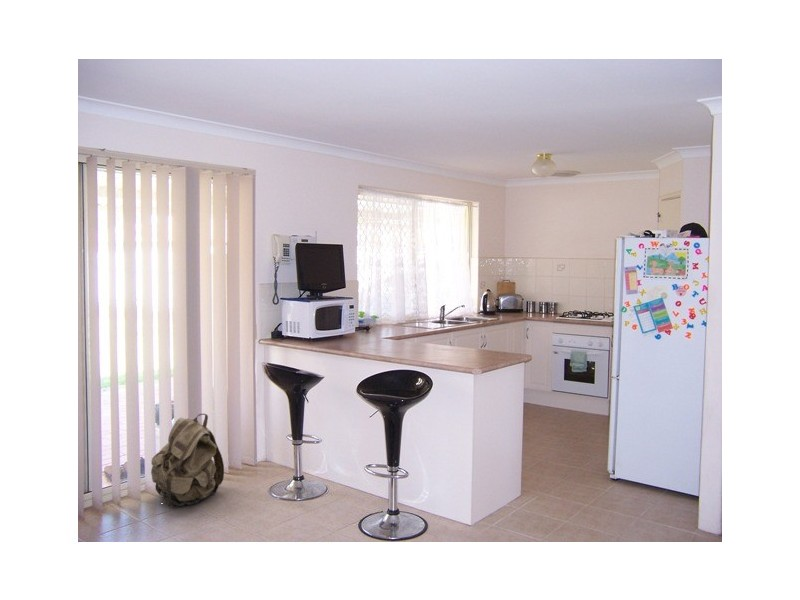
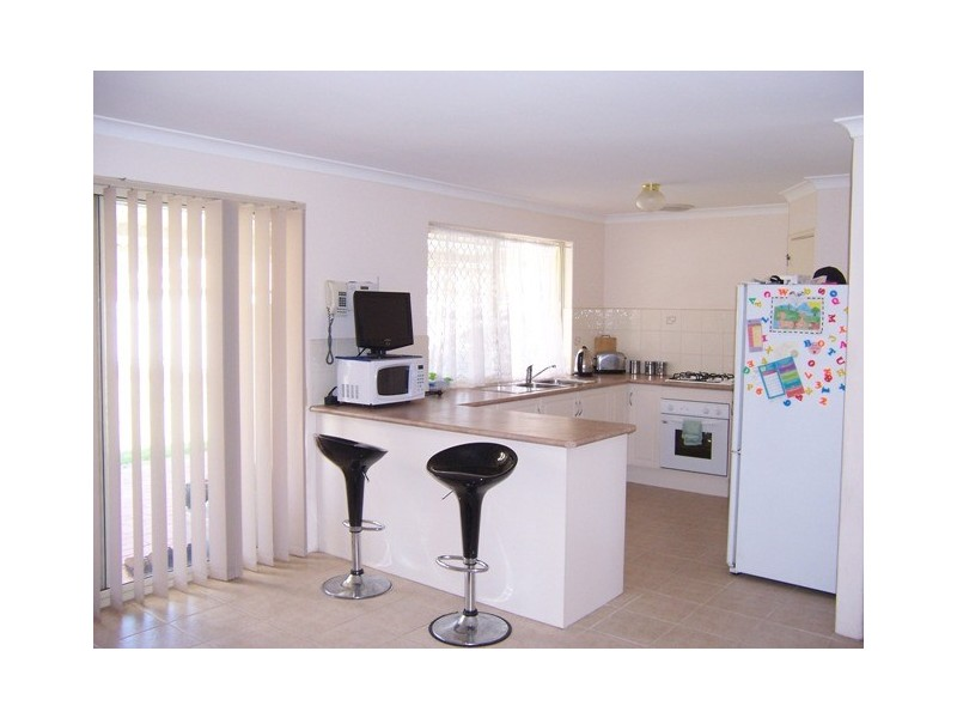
- backpack (186, 455)
